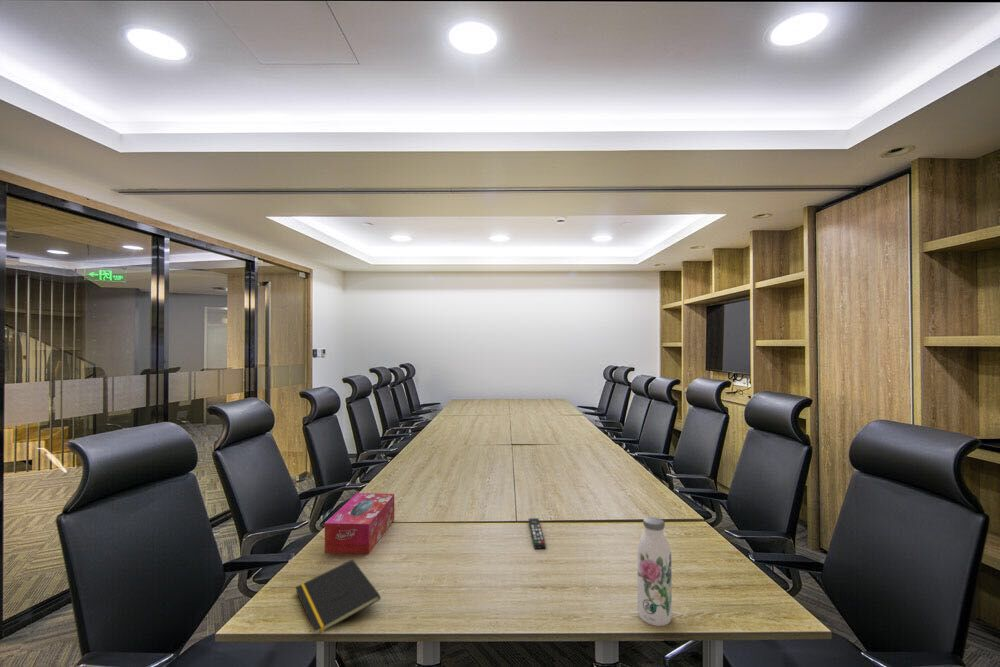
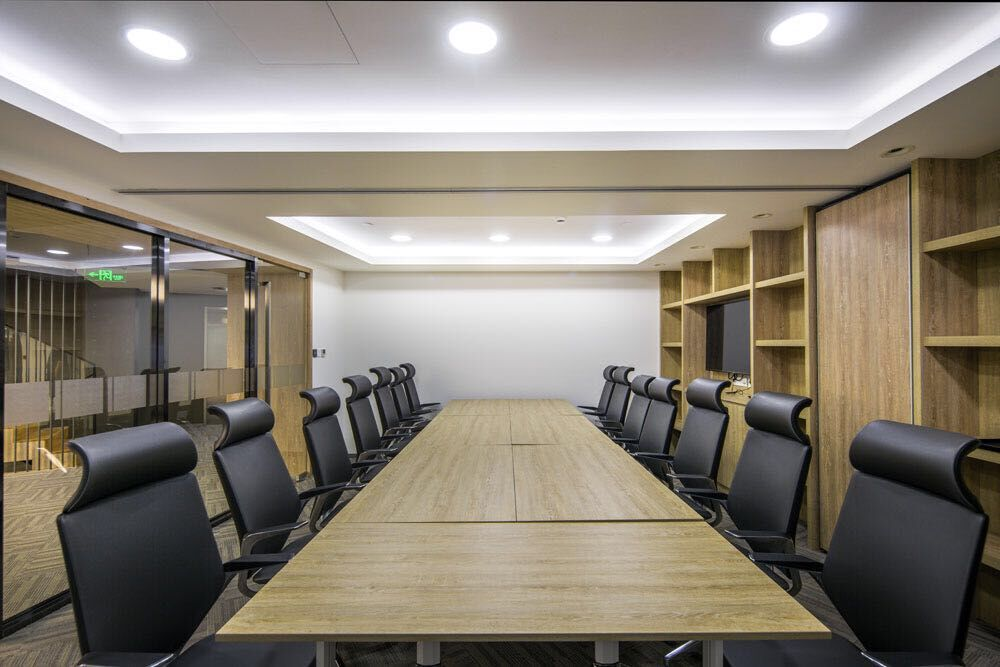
- remote control (536, 532)
- notepad (336, 593)
- tissue box (362, 520)
- water bottle (654, 568)
